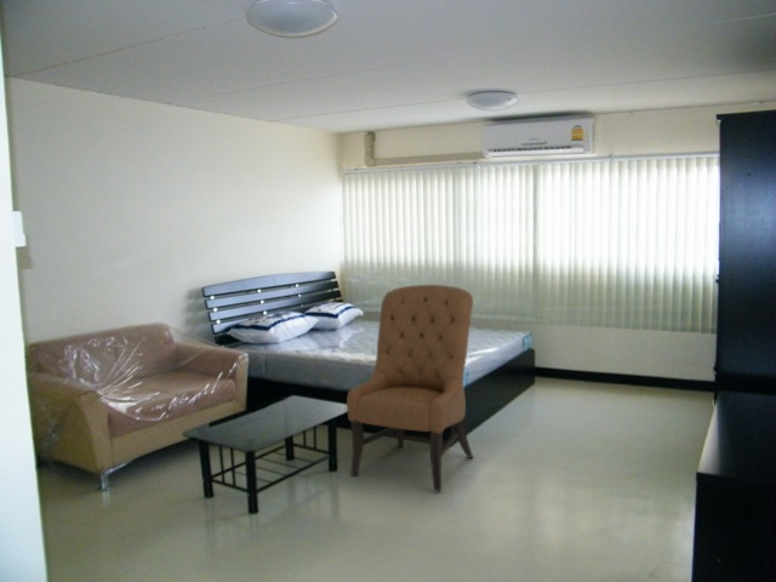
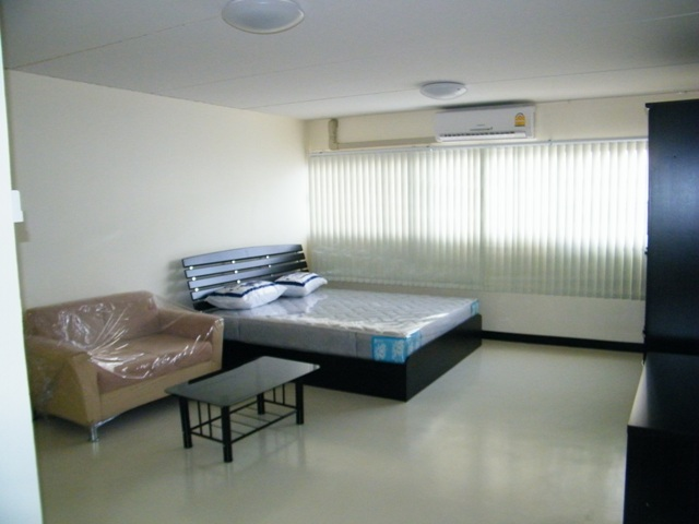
- chair (415, 377)
